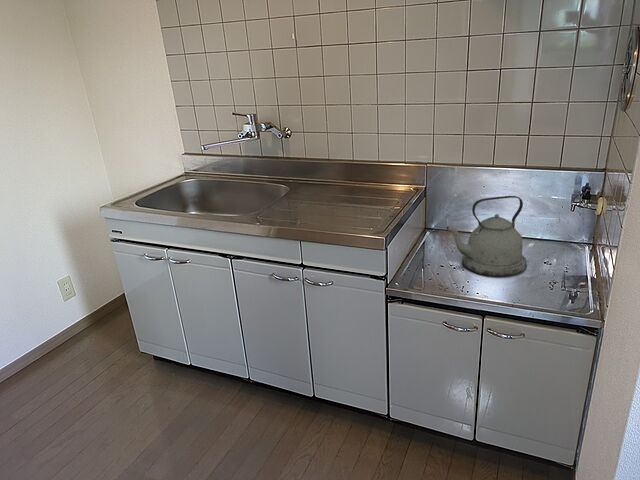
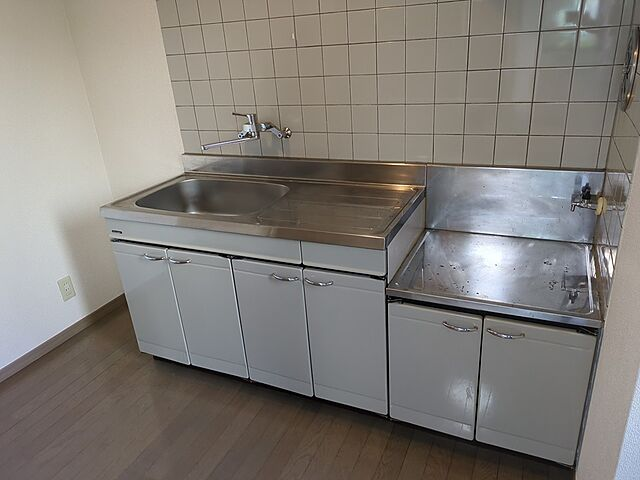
- kettle (492, 232)
